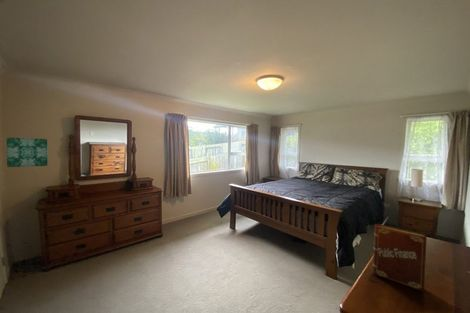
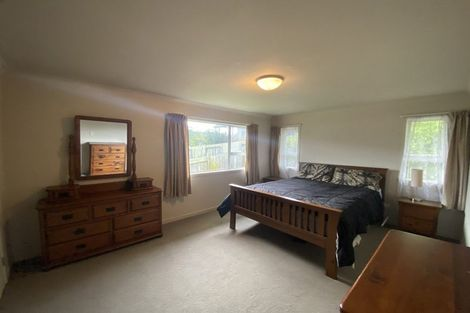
- wall art (28, 152)
- book (397, 255)
